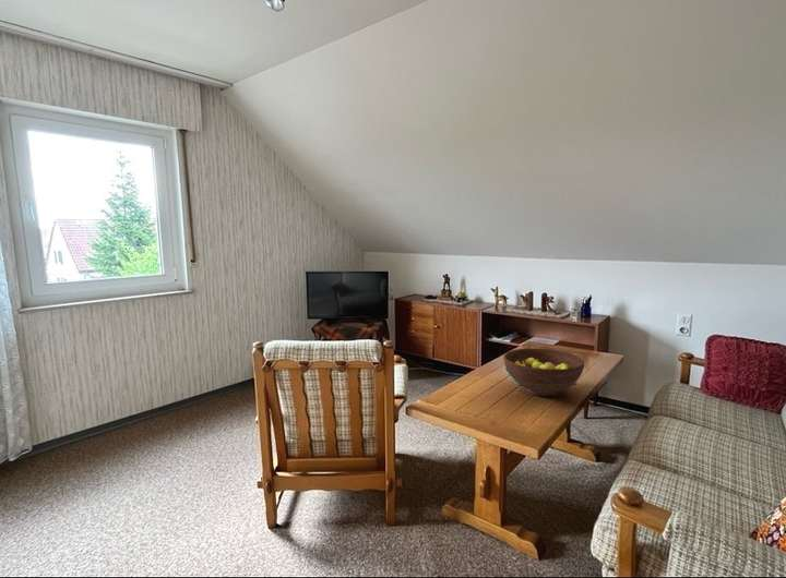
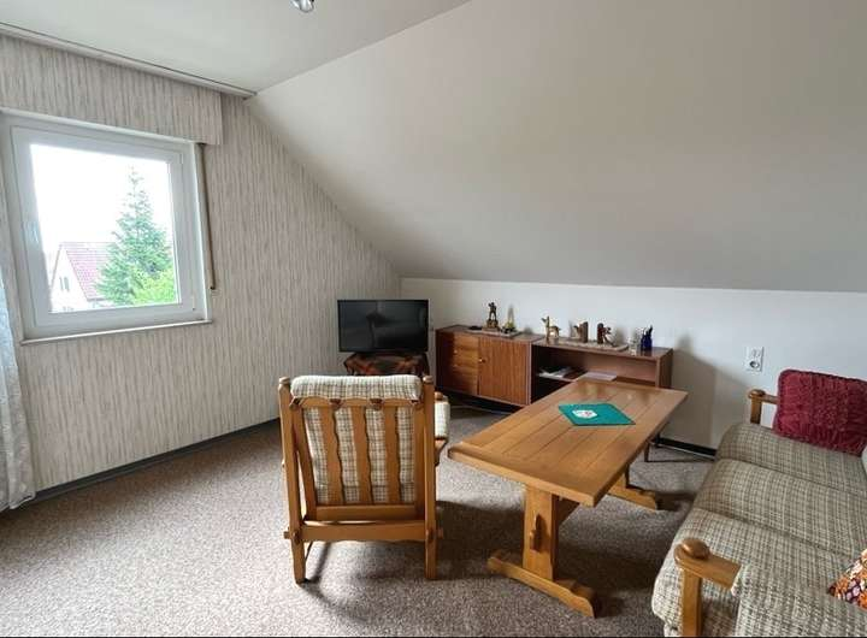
- fruit bowl (541, 374)
